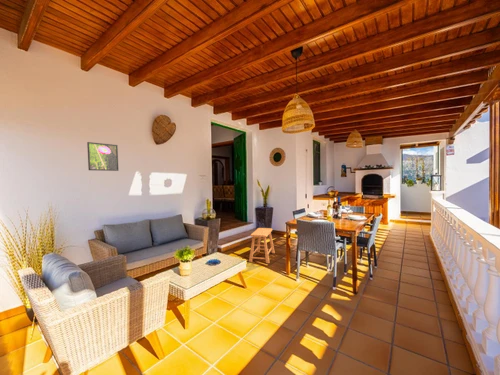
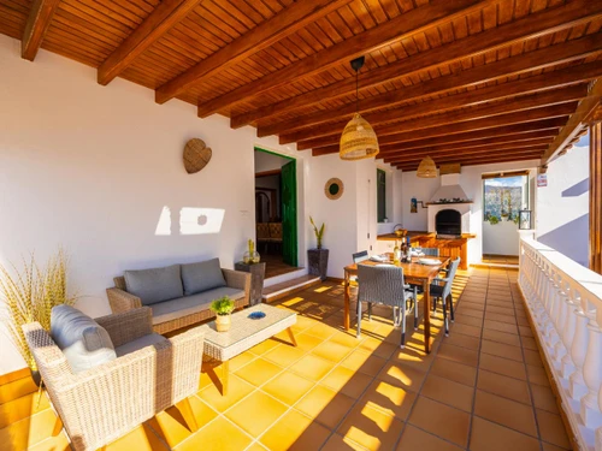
- stool (262, 245)
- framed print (103, 157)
